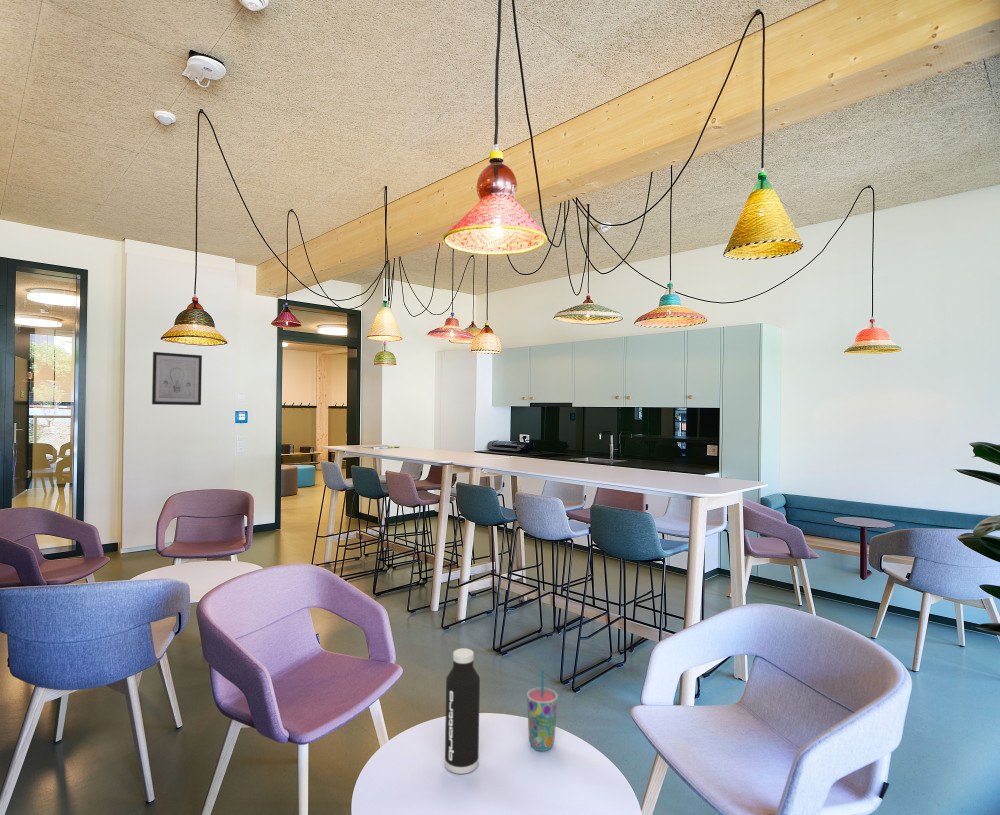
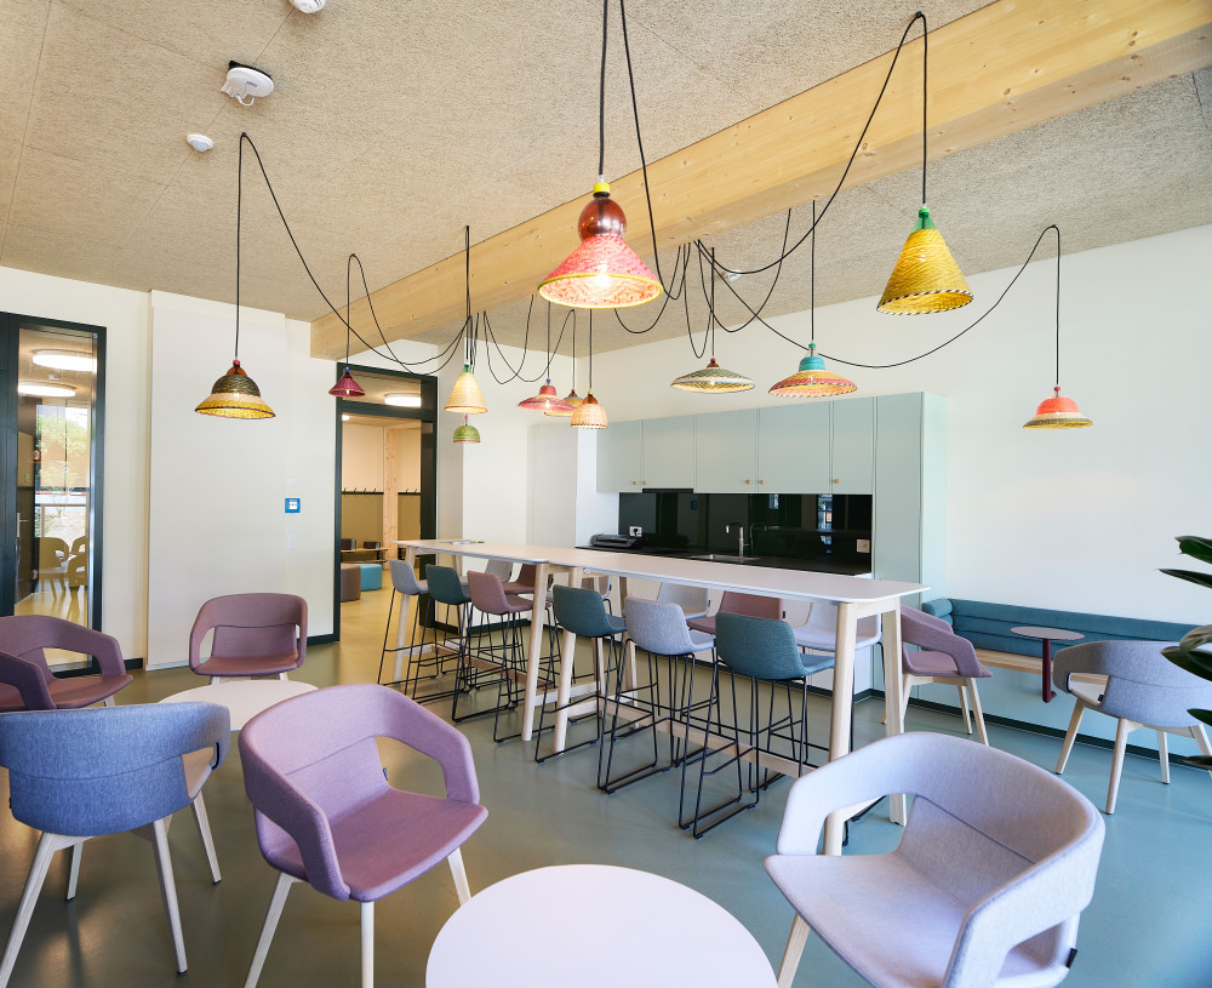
- wall art (177, 379)
- water bottle (462, 708)
- cup (542, 707)
